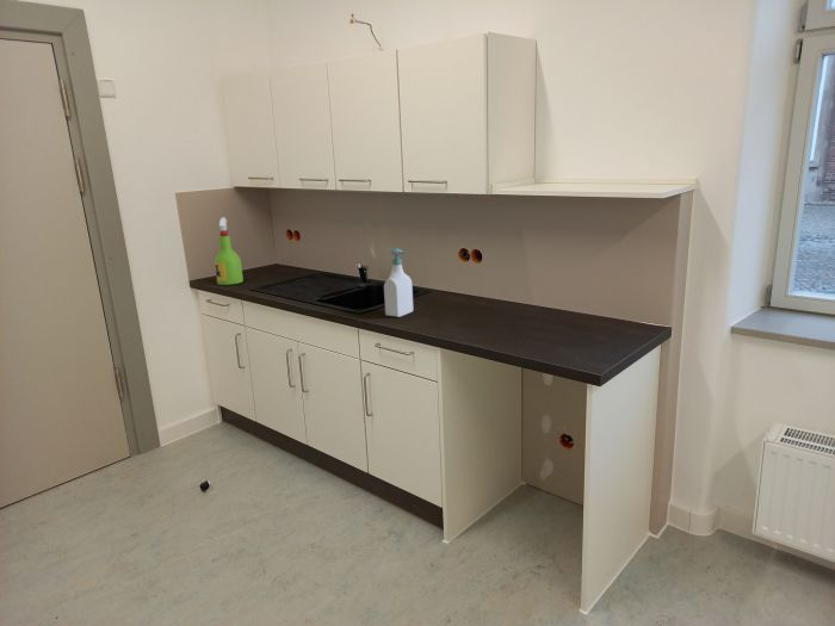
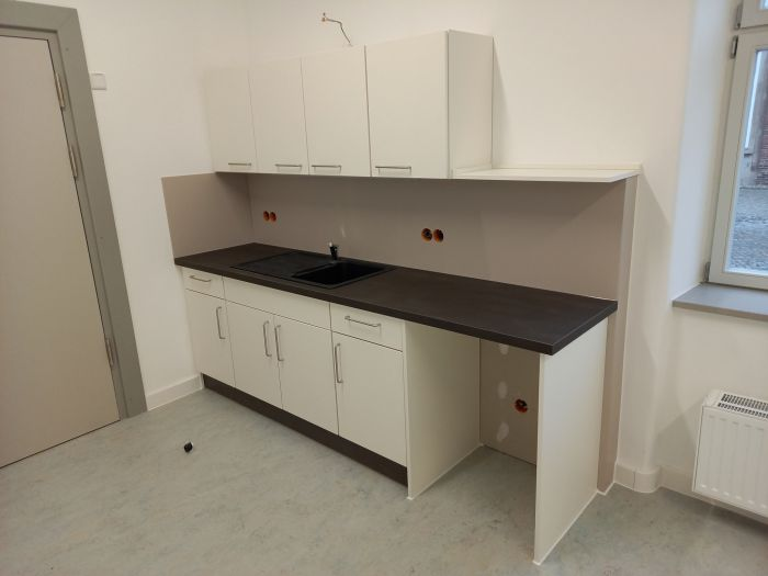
- soap bottle (400, 281)
- spray bottle (227, 249)
